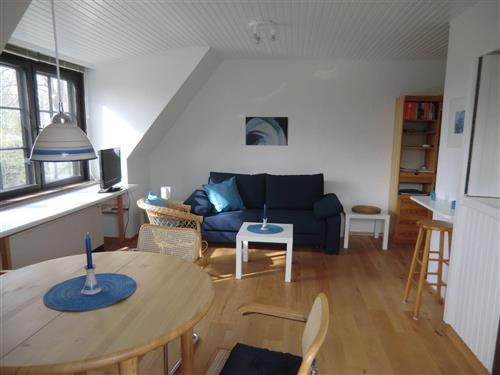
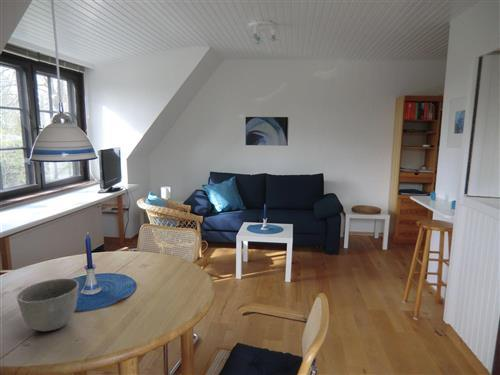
+ bowl (50, 306)
